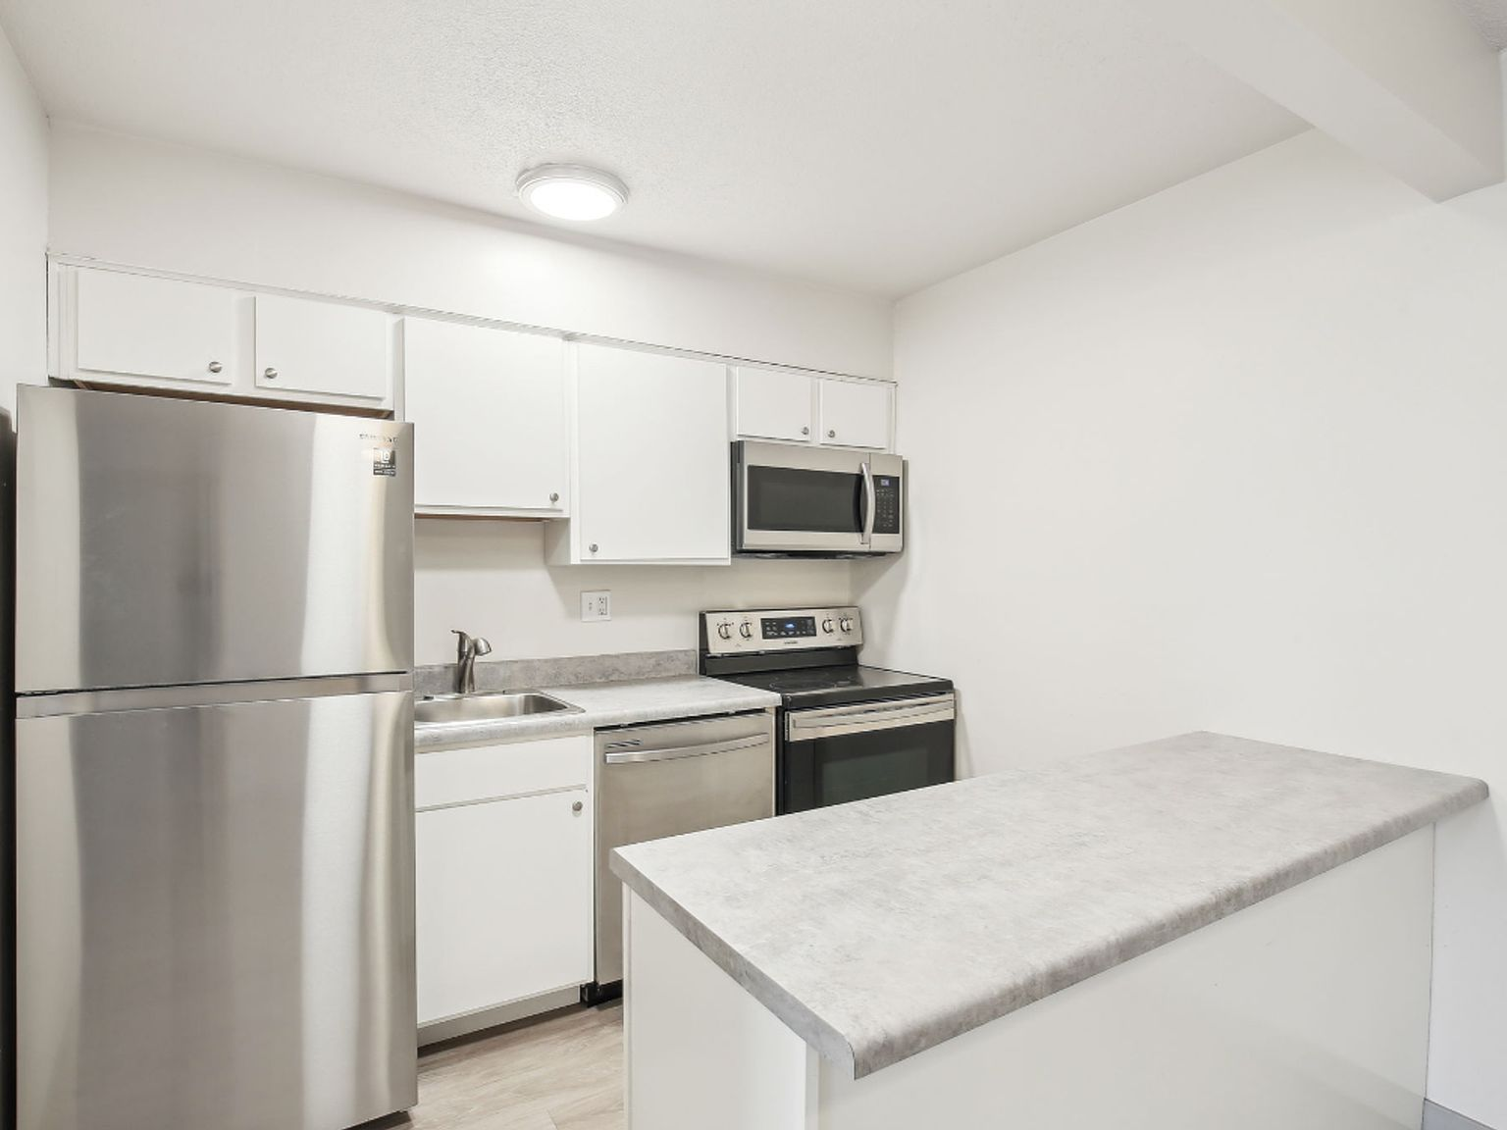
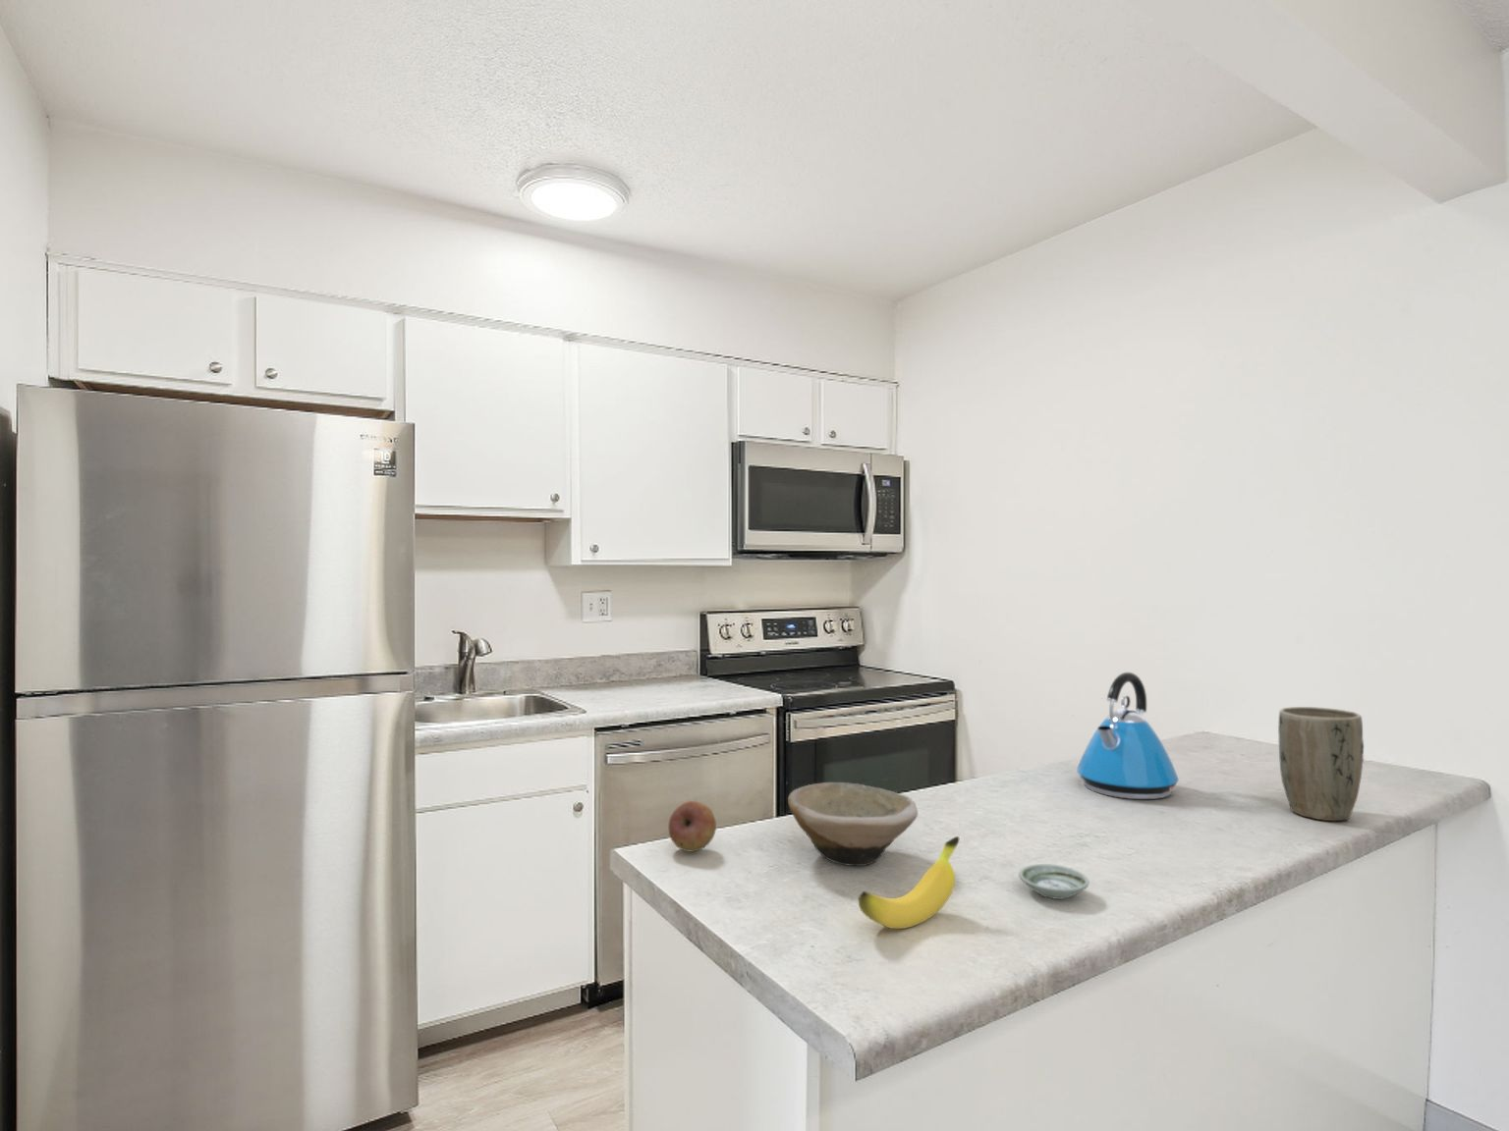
+ bowl (848, 824)
+ plant pot (1320, 763)
+ kettle (1126, 729)
+ fruit (693, 826)
+ banana (915, 886)
+ saucer (1053, 884)
